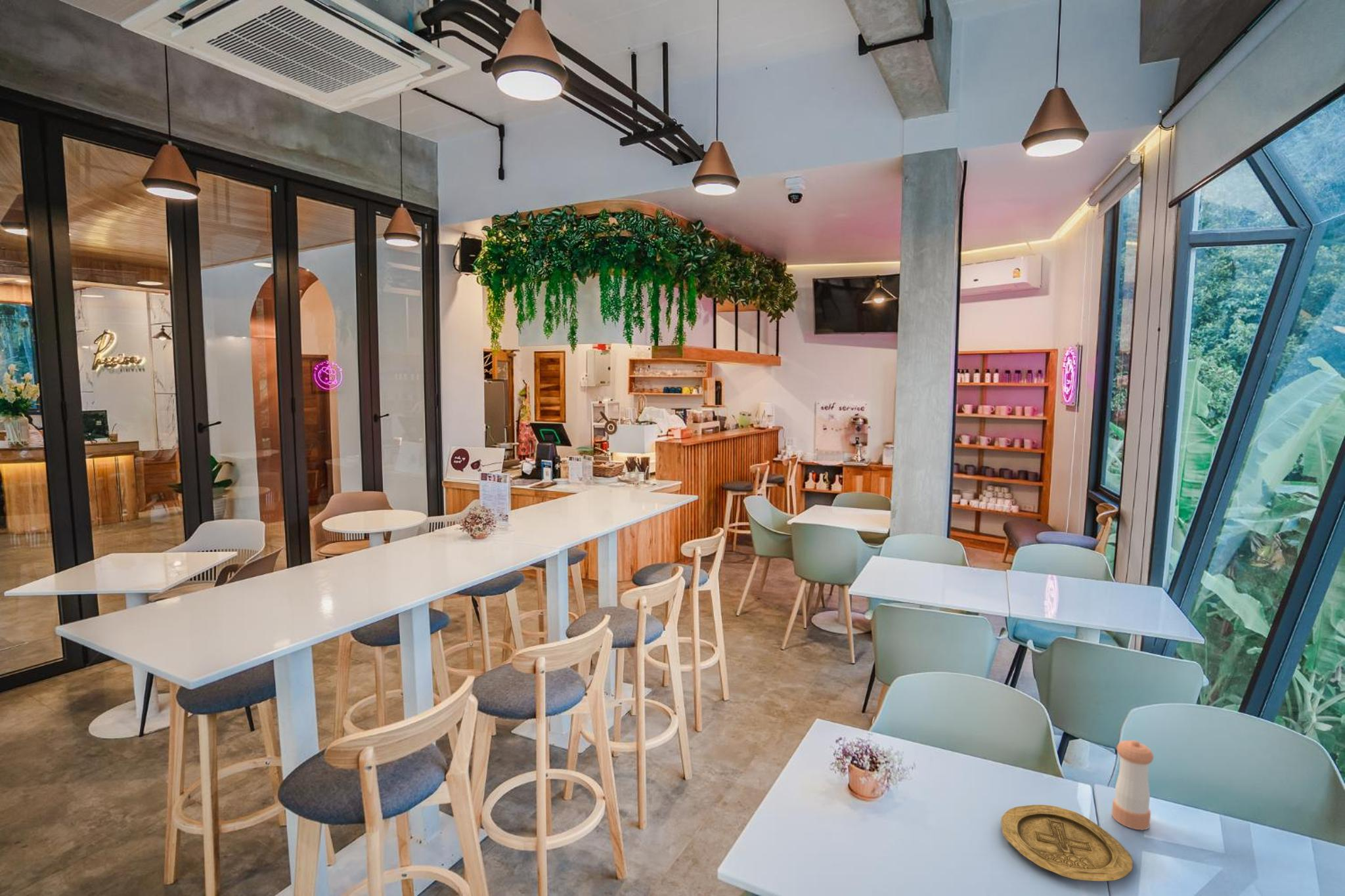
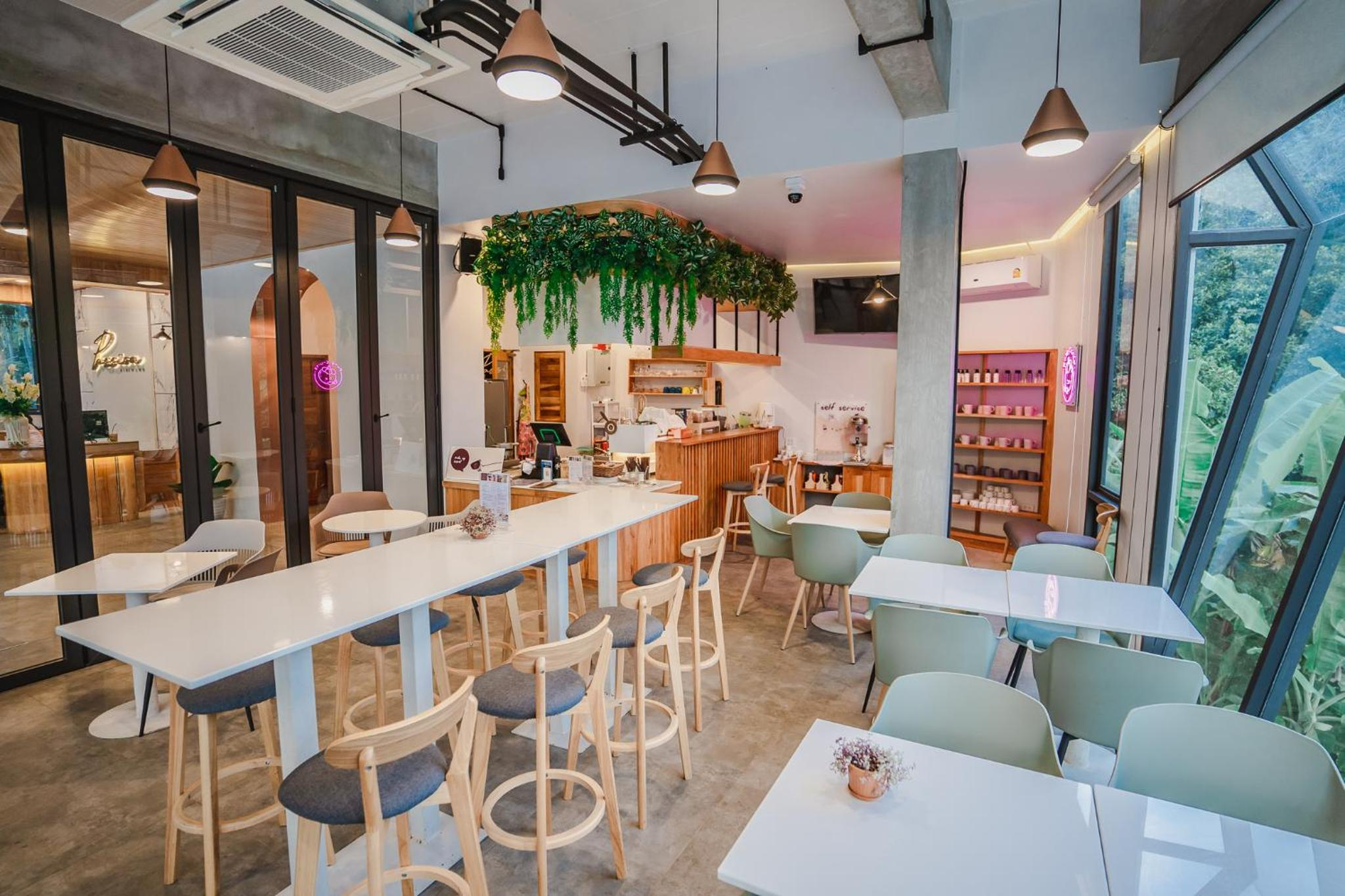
- plate (1063, 842)
- pepper shaker (1133, 780)
